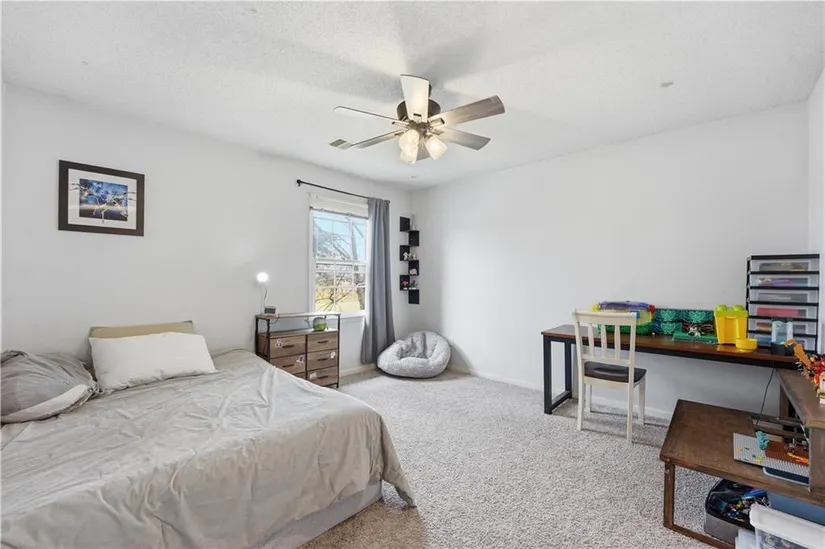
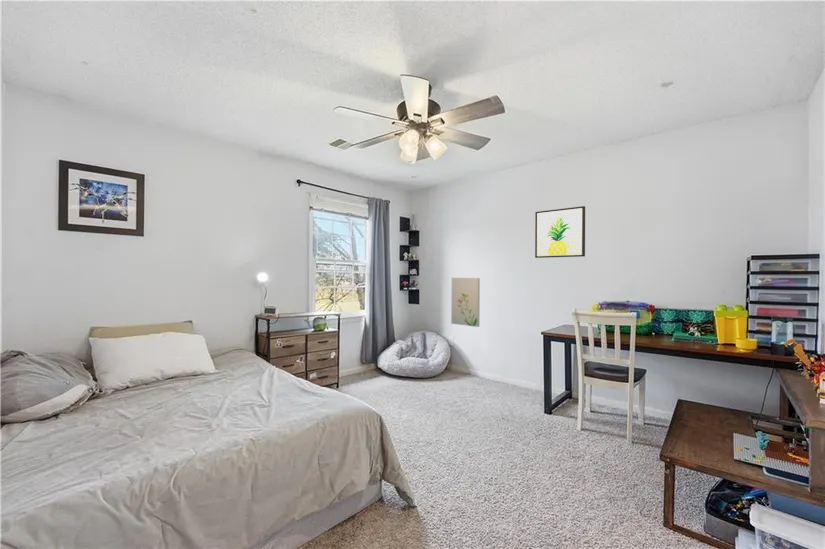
+ wall art (465, 301)
+ wall art (559, 233)
